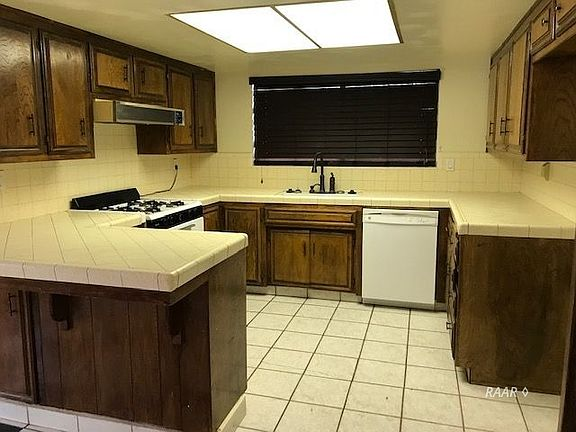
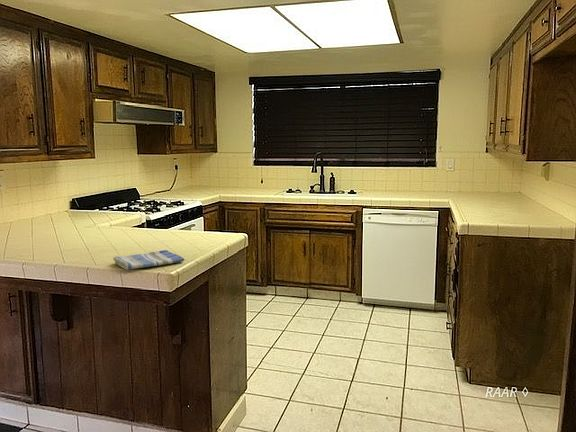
+ dish towel (148, 259)
